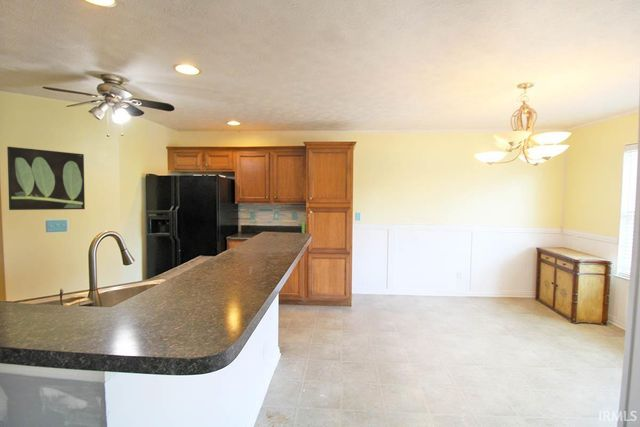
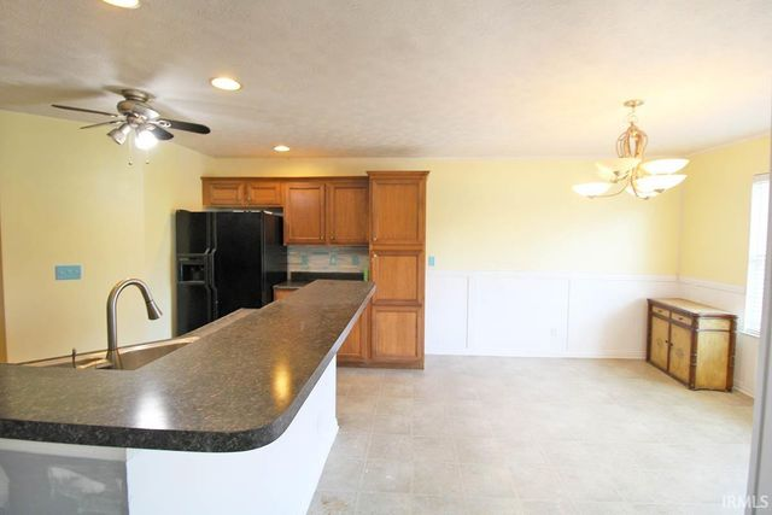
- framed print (48, 180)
